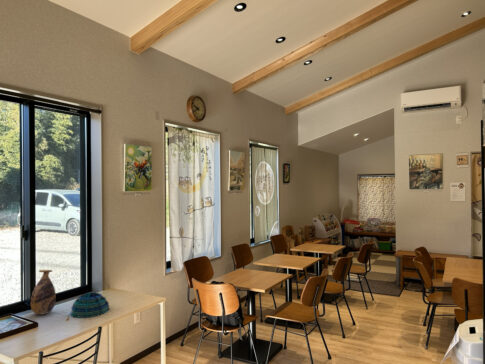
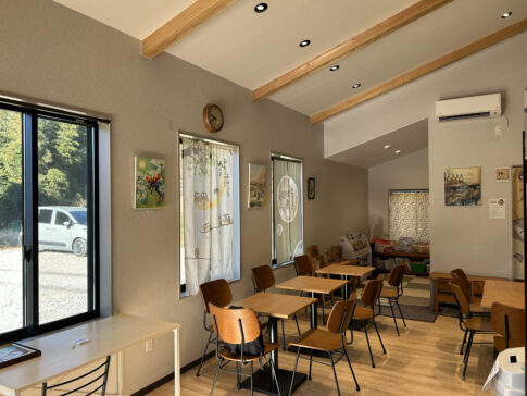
- vase (43, 291)
- decorative bowl (90, 302)
